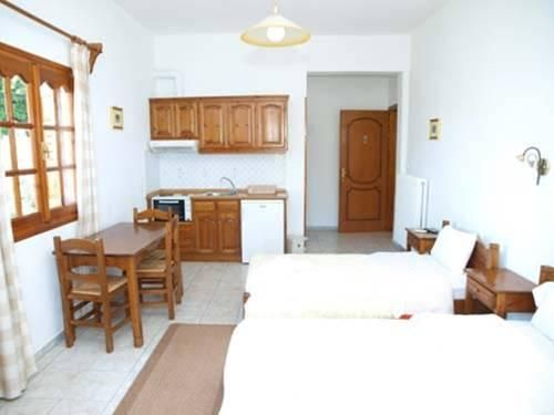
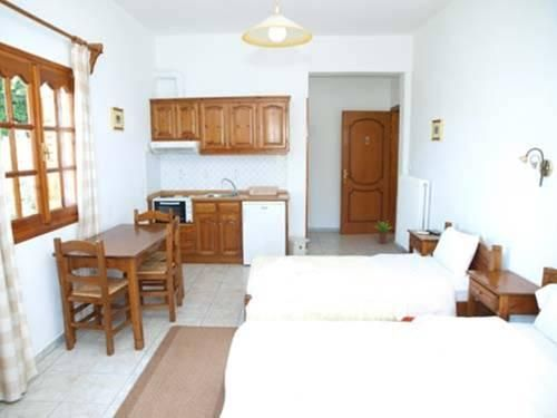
+ potted plant (384, 231)
